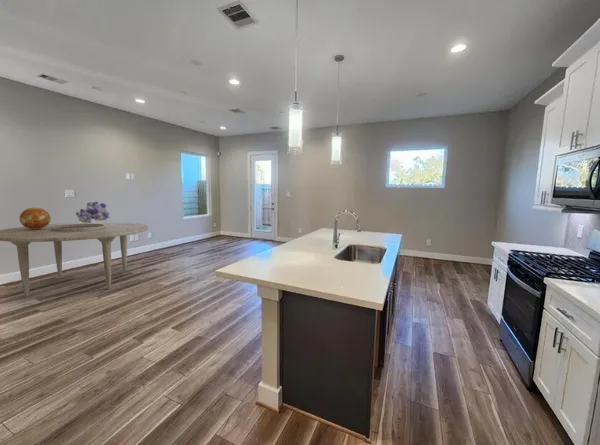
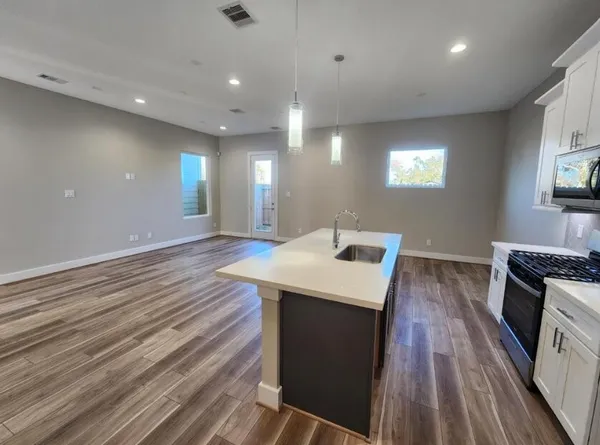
- dining table (81, 239)
- bouquet (93, 216)
- decorative sphere (35, 218)
